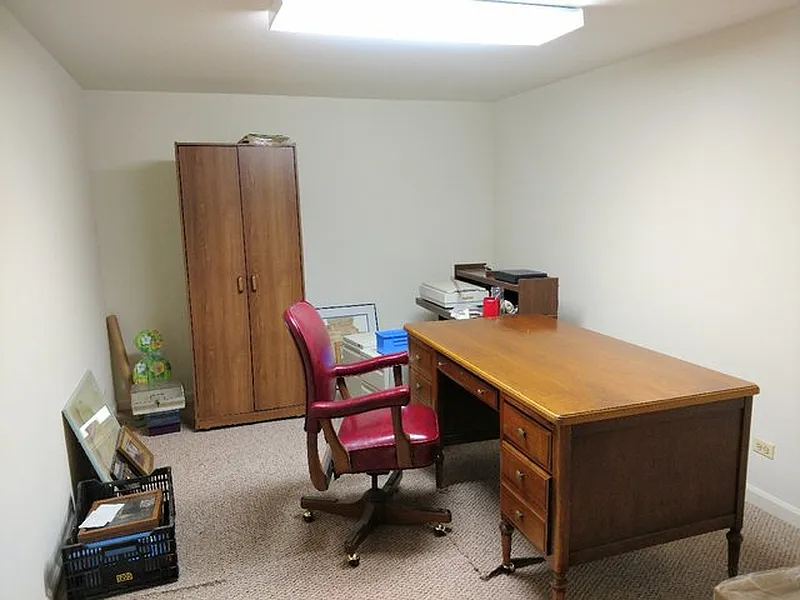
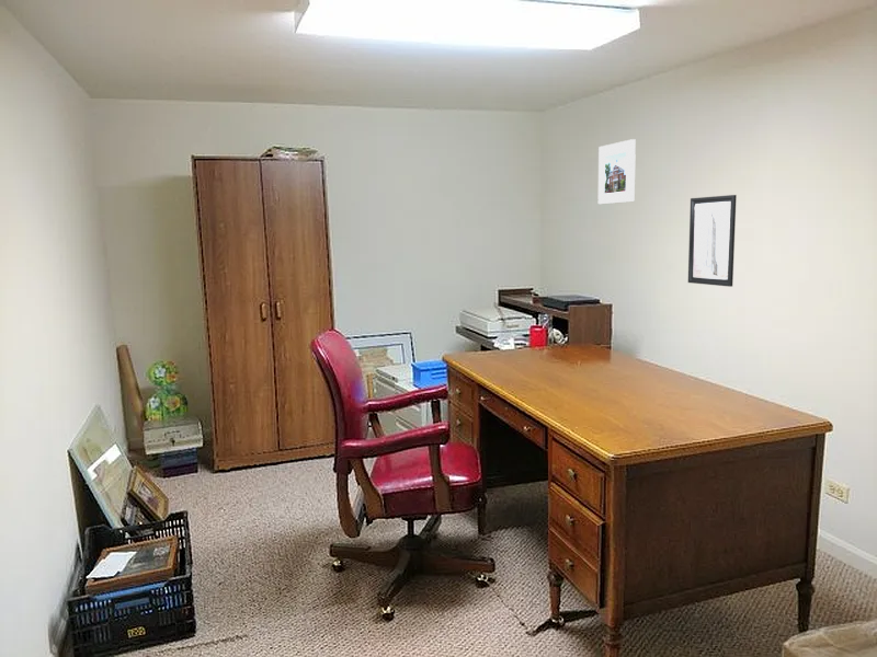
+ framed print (615, 173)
+ wall art (710, 241)
